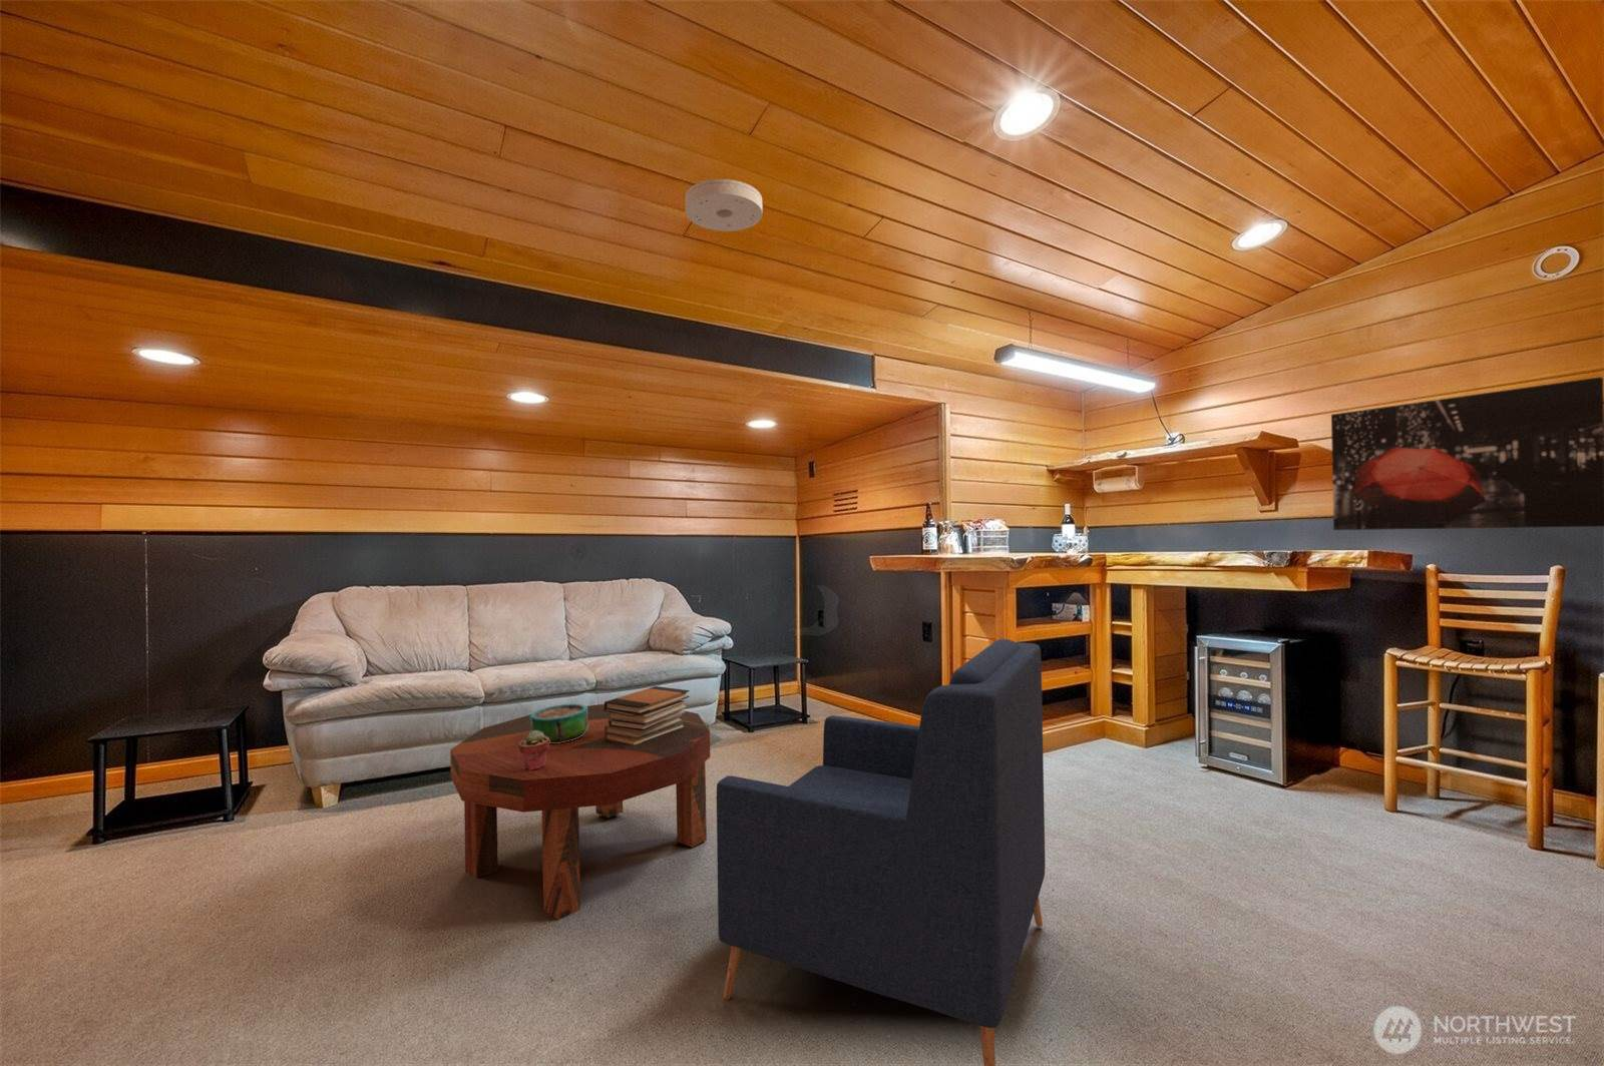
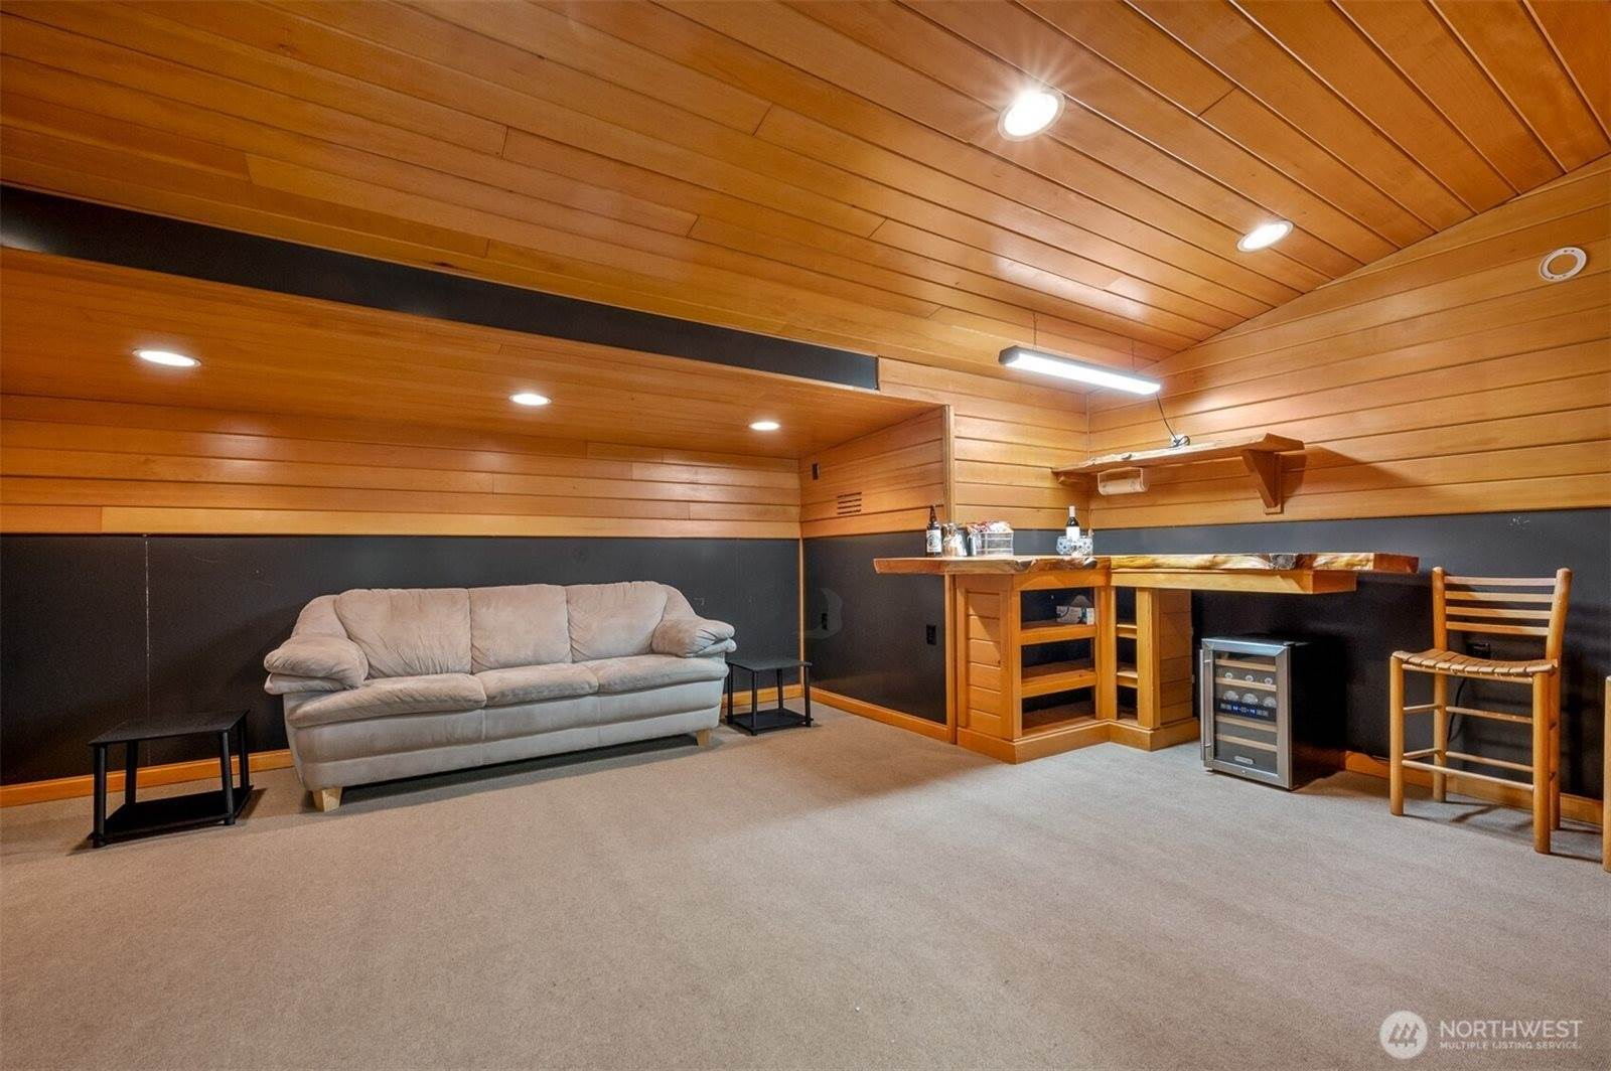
- coffee table (585, 796)
- armchair (888, 802)
- wall art (1451, 463)
- smoke detector (723, 206)
- book stack (647, 714)
- potted succulent (533, 747)
- decorative bowl (559, 722)
